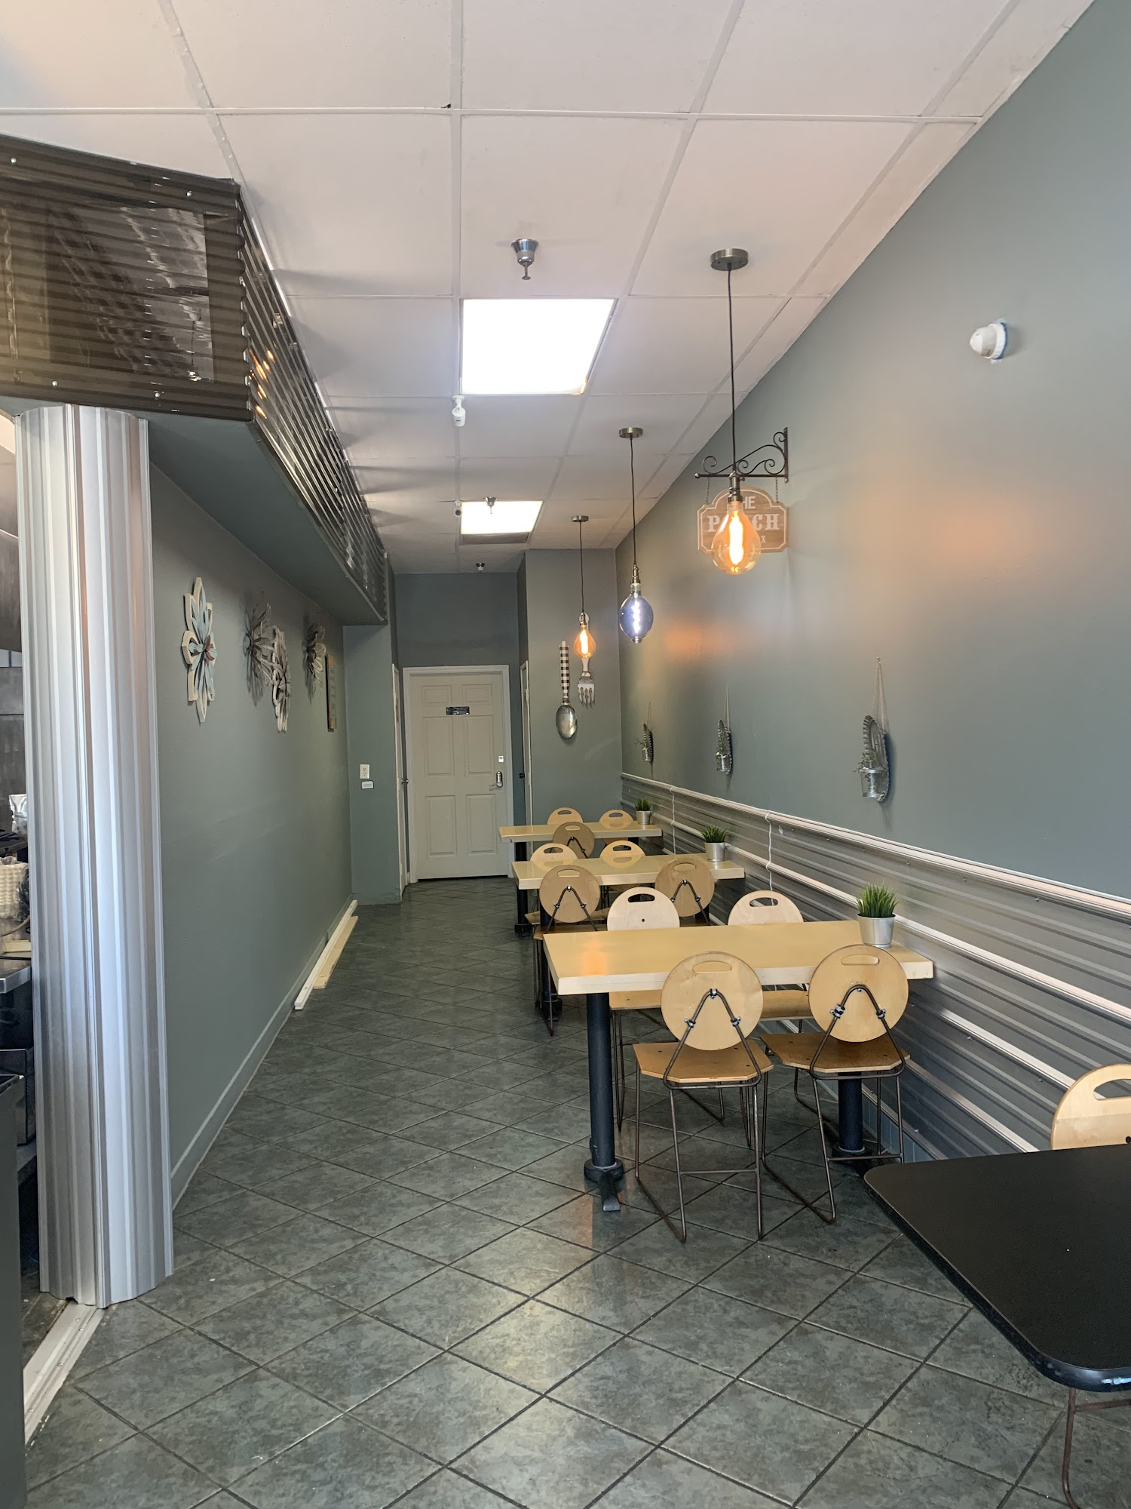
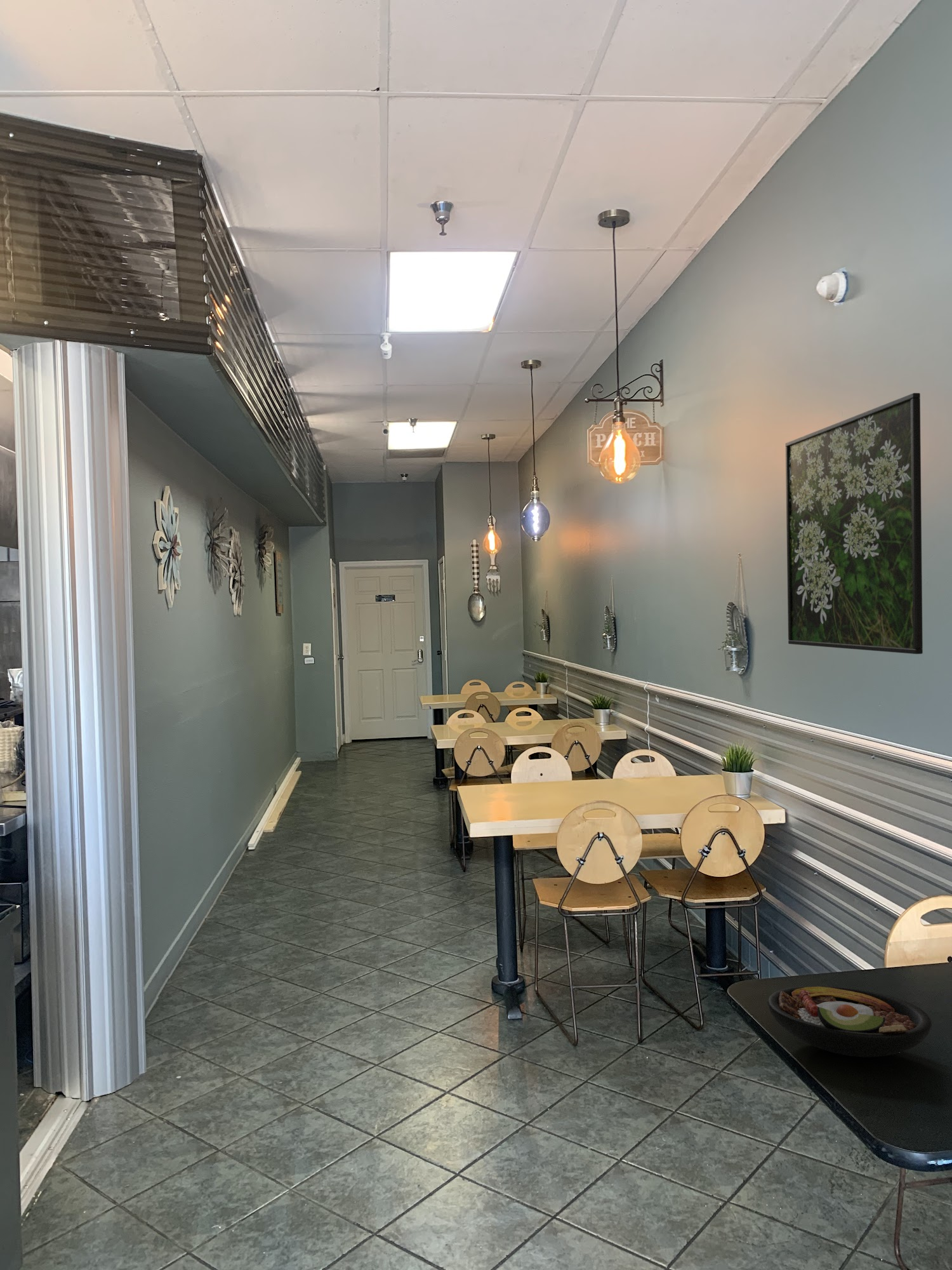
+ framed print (845, 535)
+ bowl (847, 1022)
